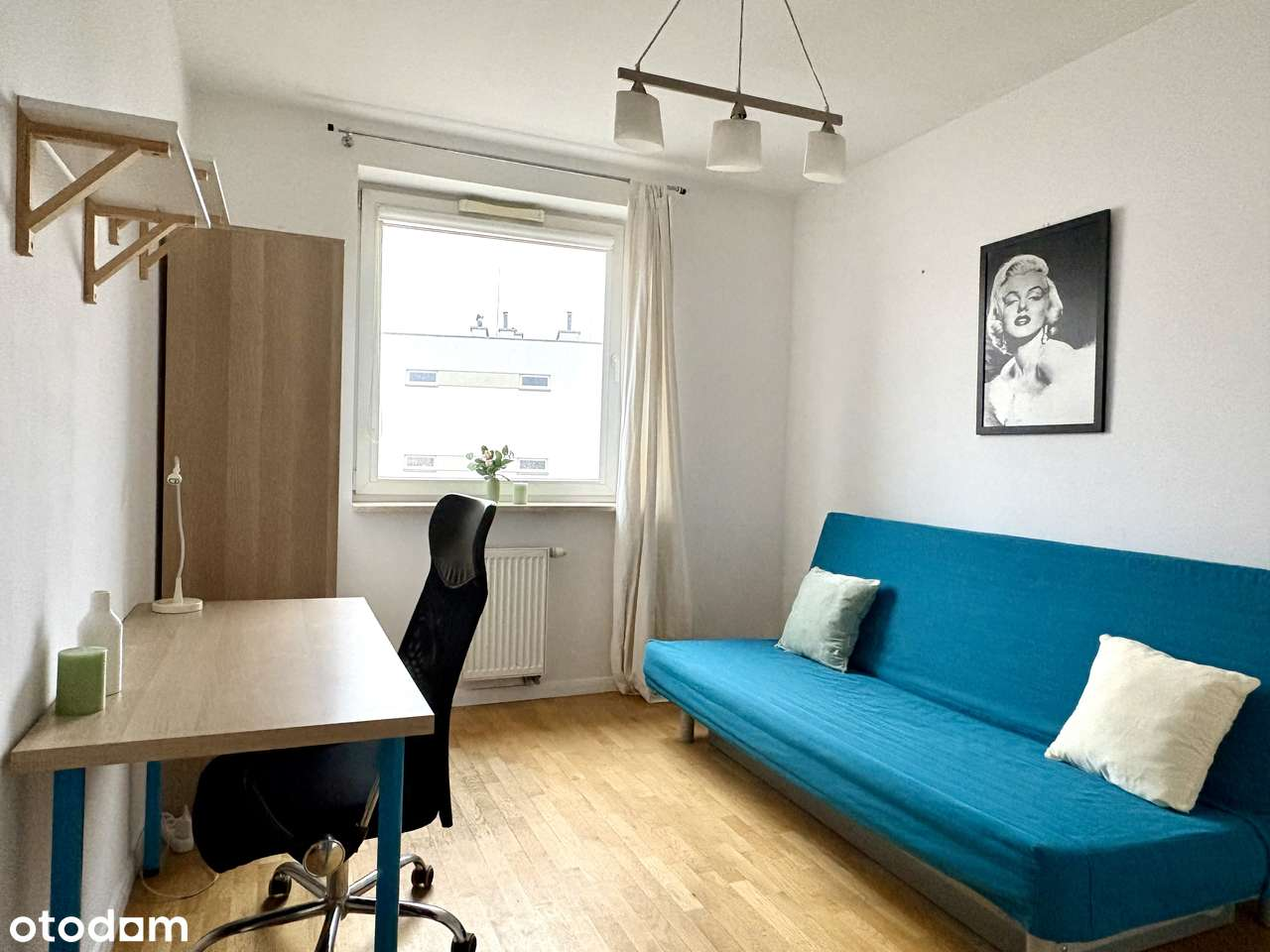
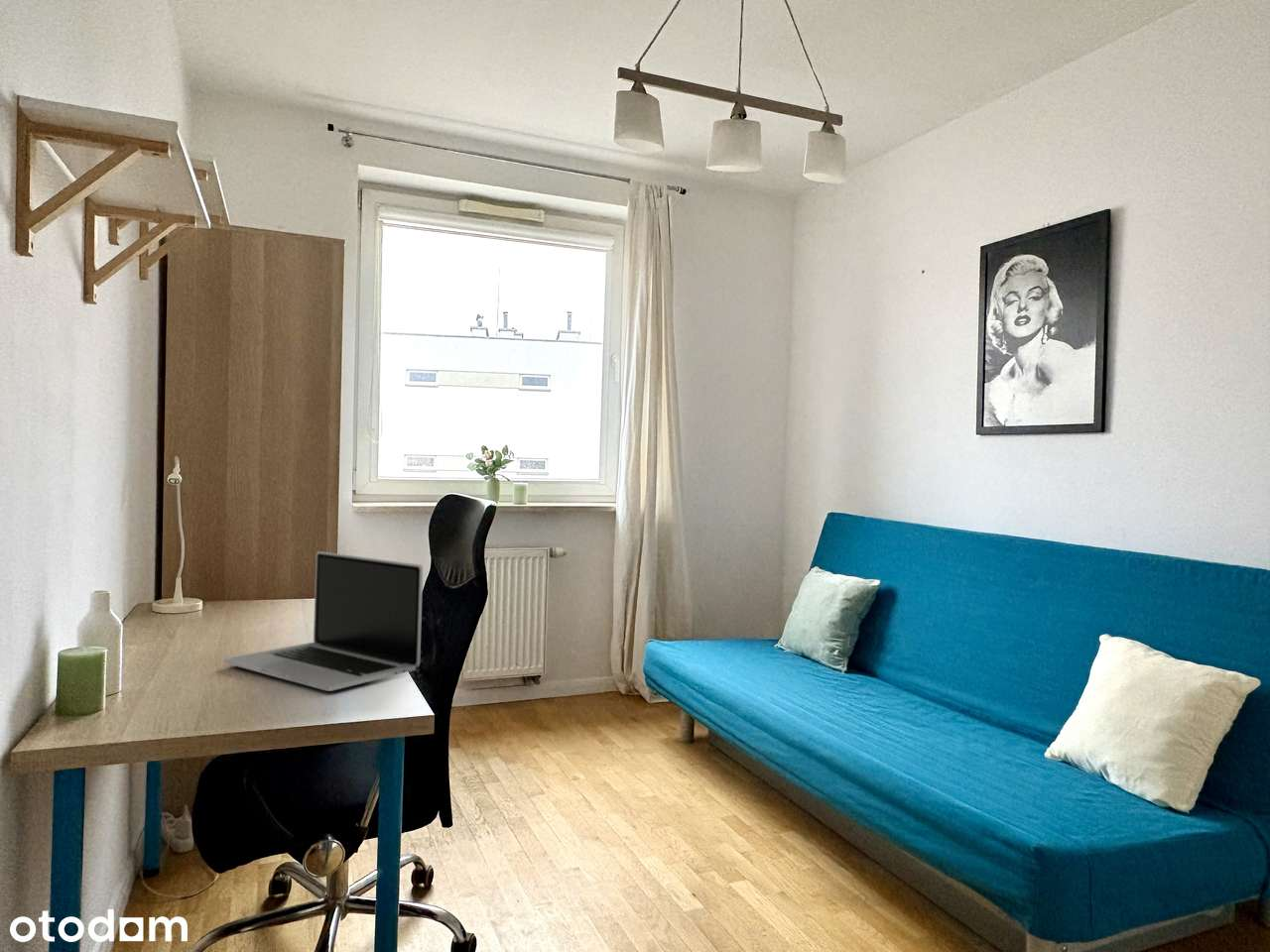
+ laptop (322, 615)
